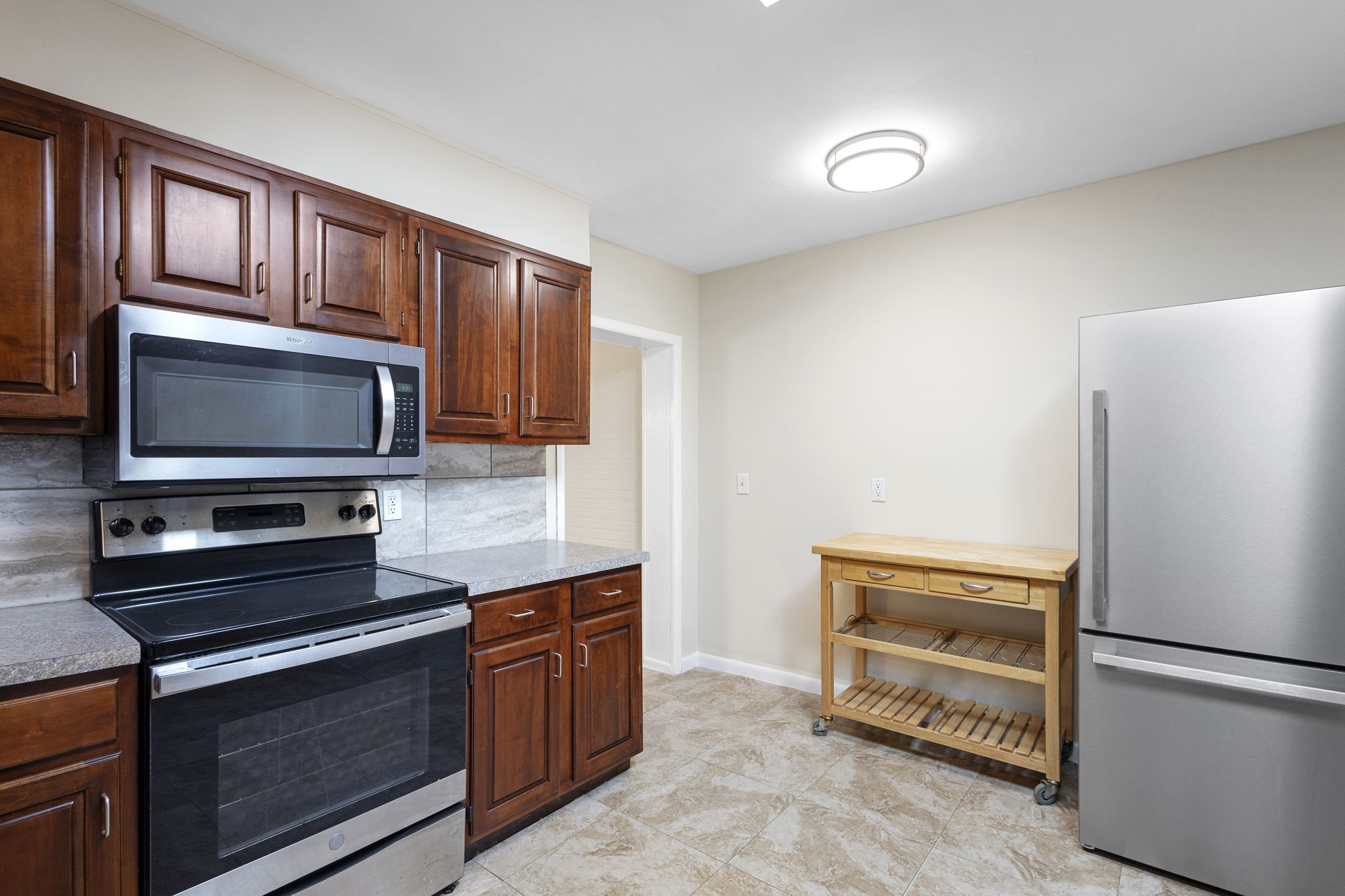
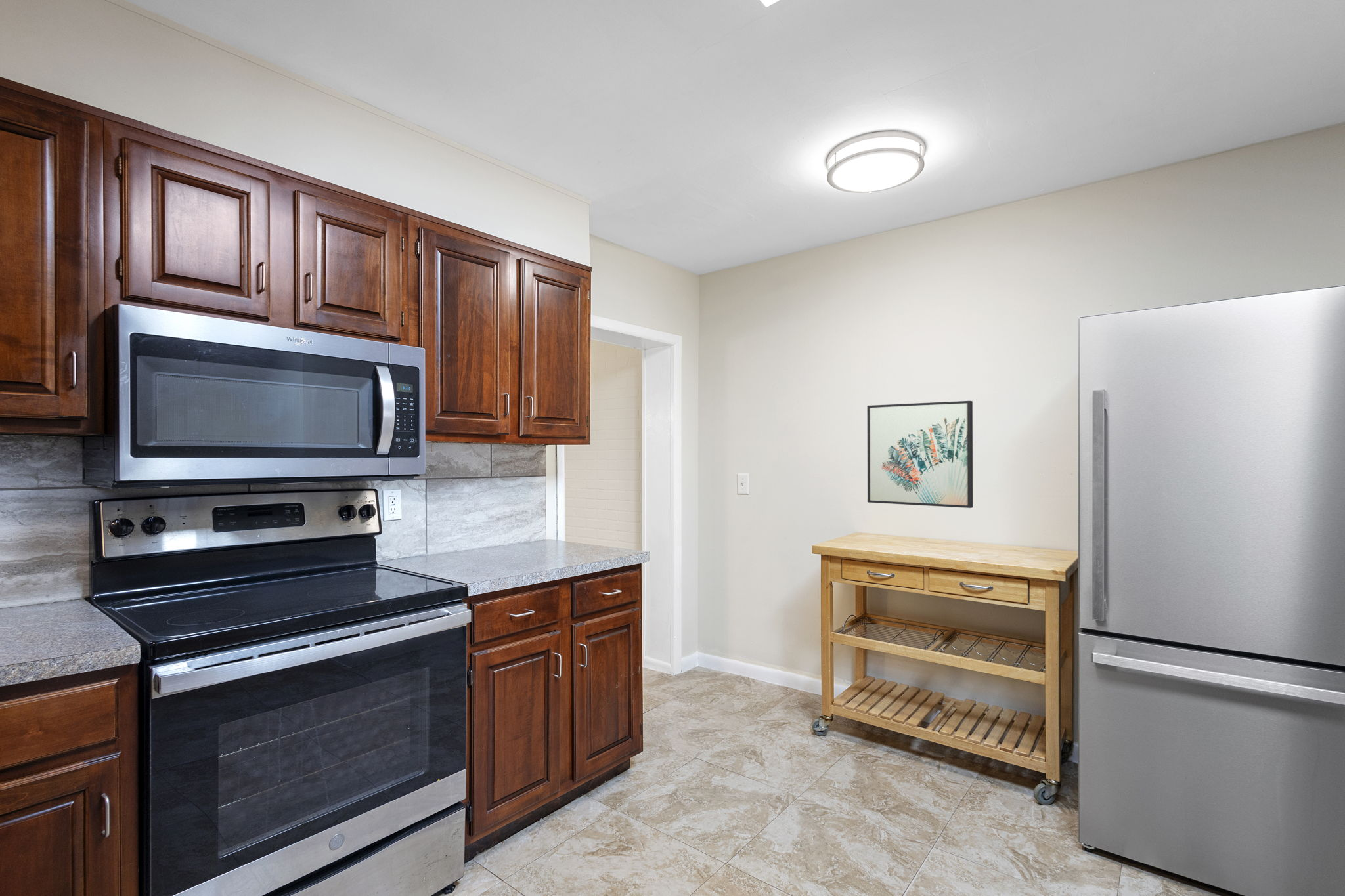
+ wall art (917, 454)
